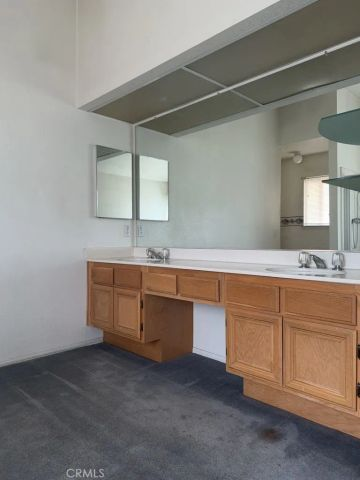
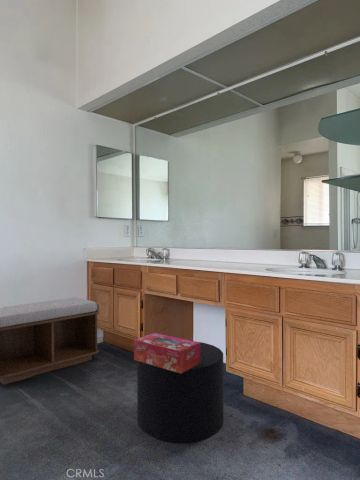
+ bench (43, 335)
+ stool (180, 385)
+ tissue box (166, 351)
